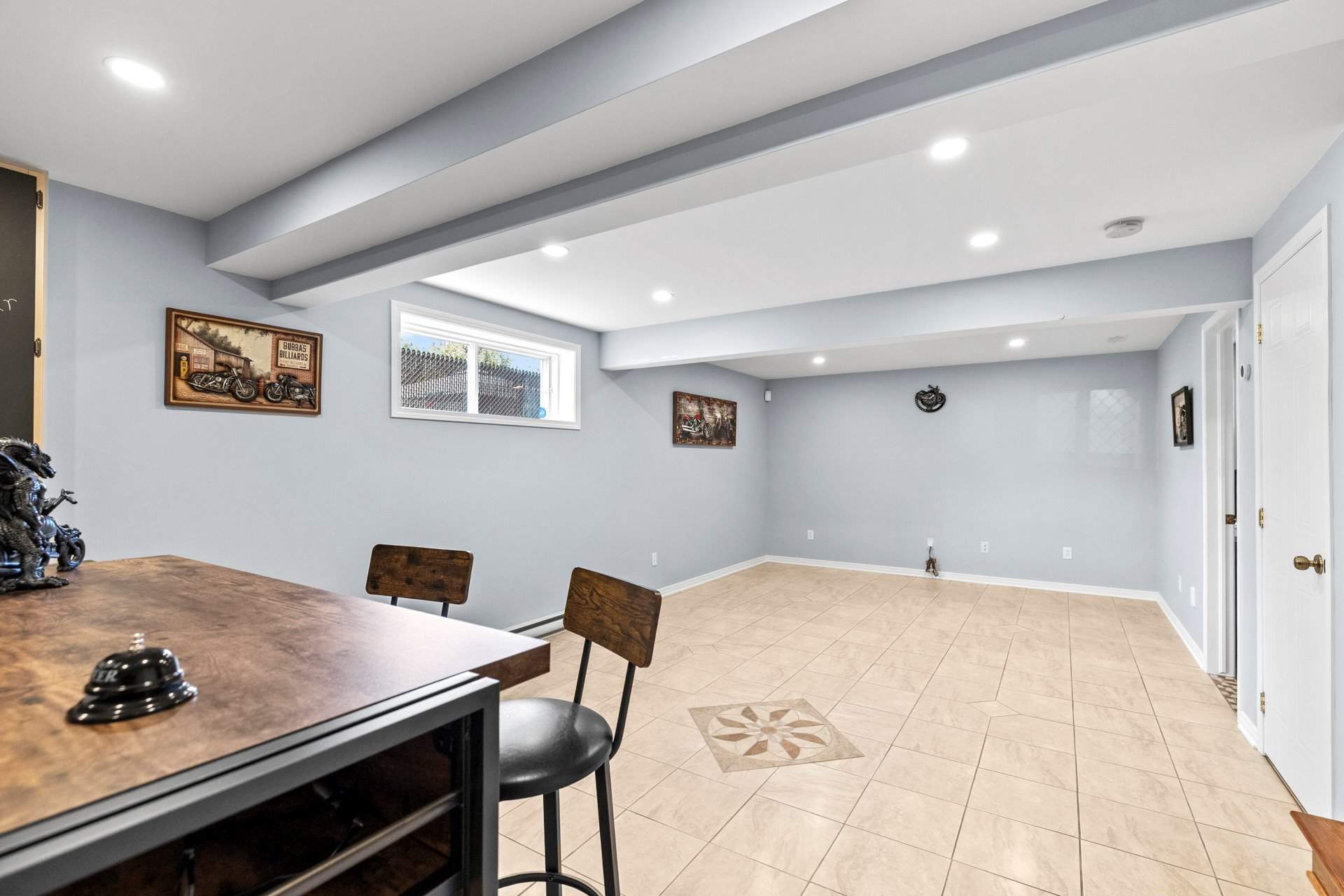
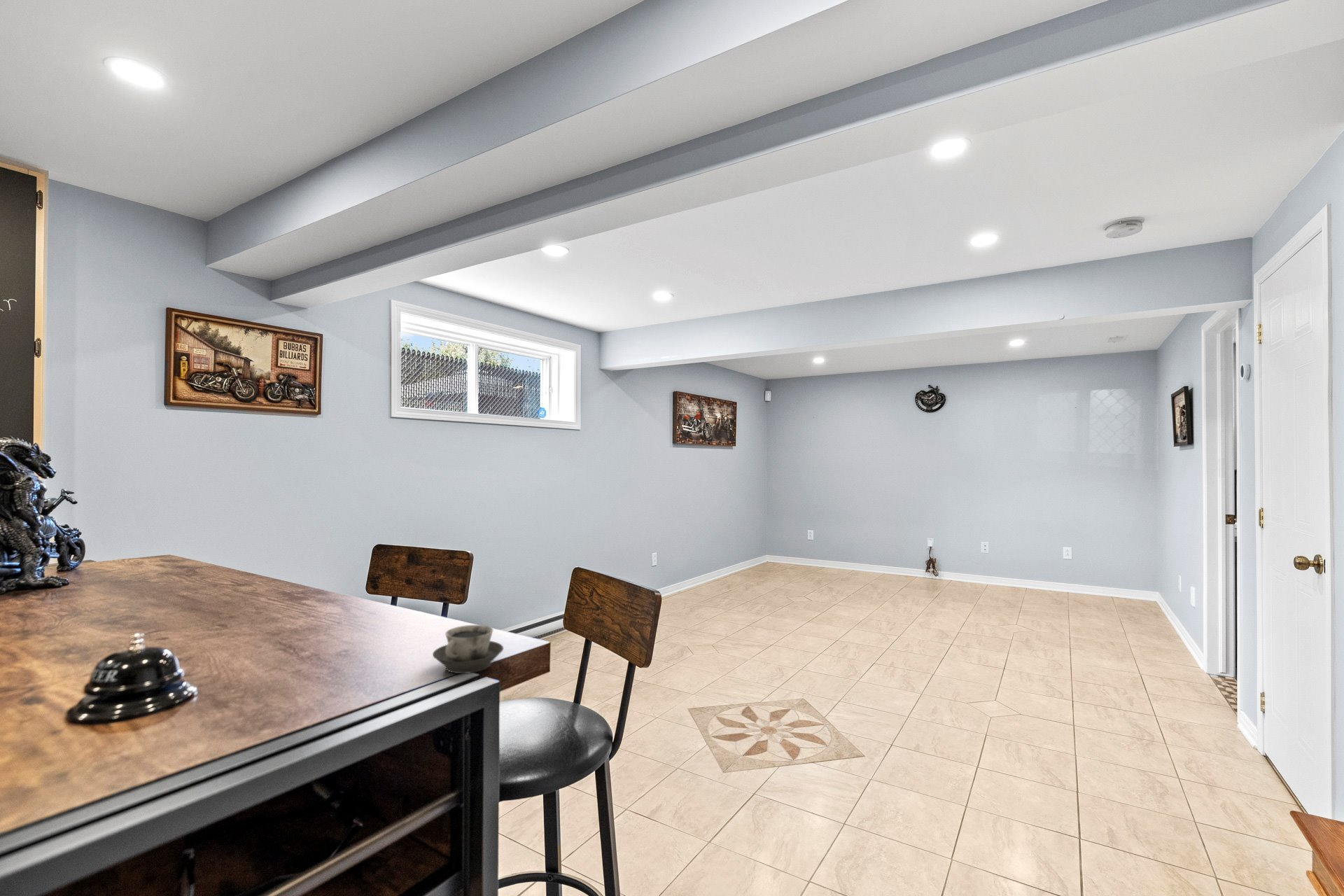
+ cup (468, 648)
